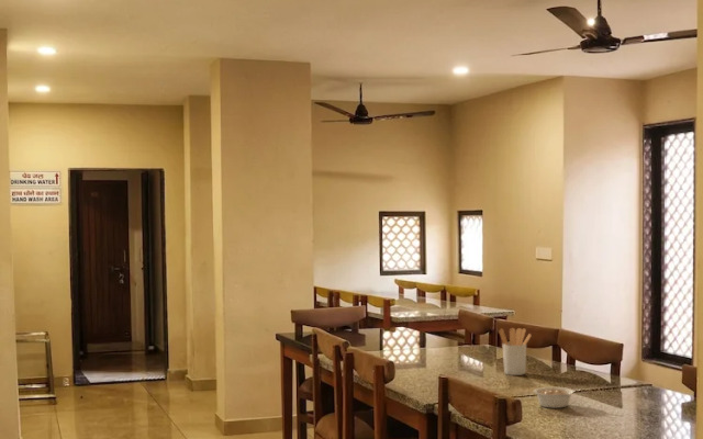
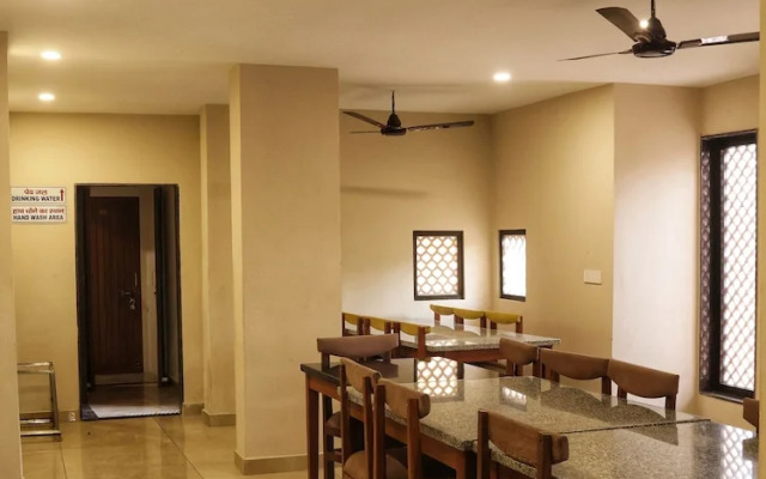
- utensil holder (515, 350)
- legume (555, 396)
